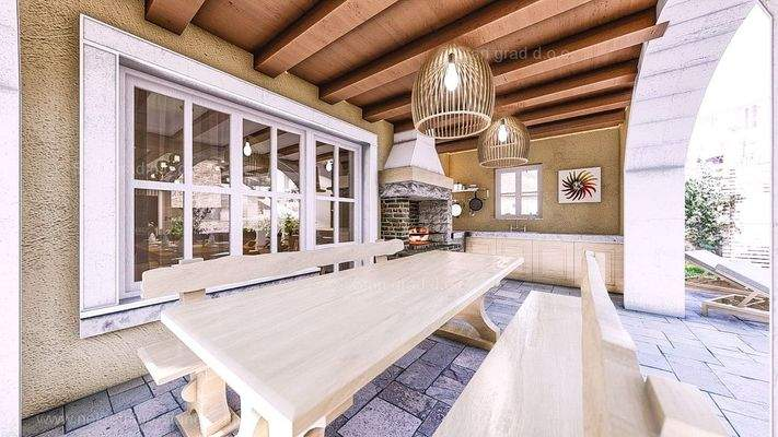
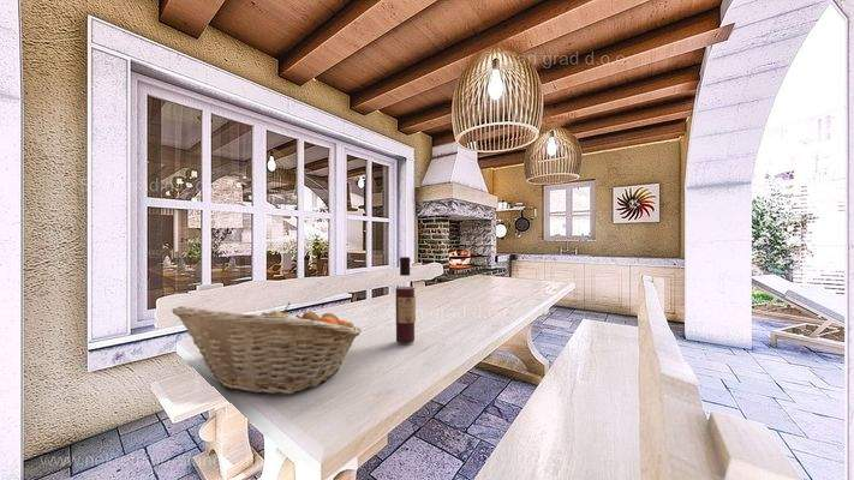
+ fruit basket (273, 335)
+ wine bottle (405, 299)
